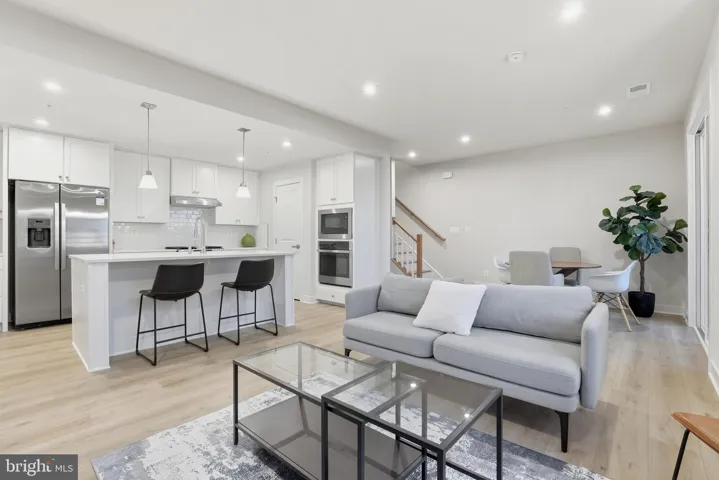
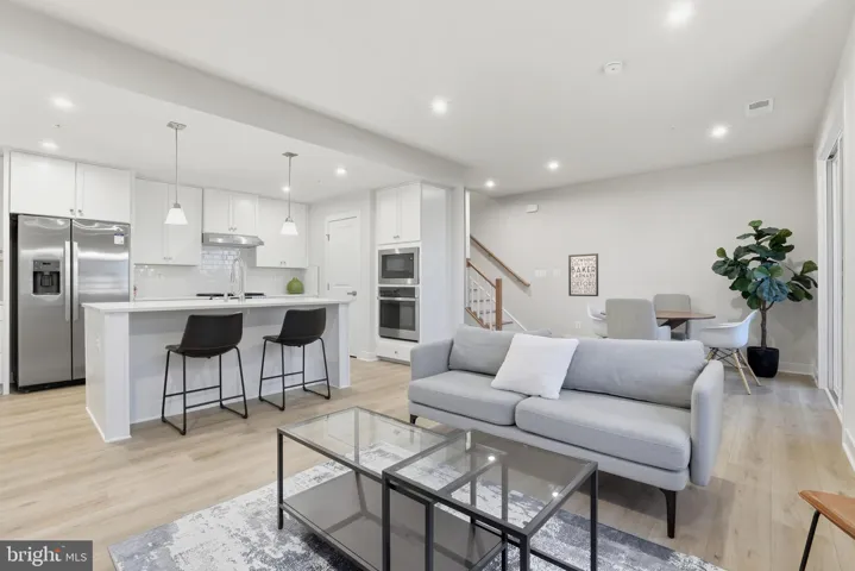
+ wall art (583, 275)
